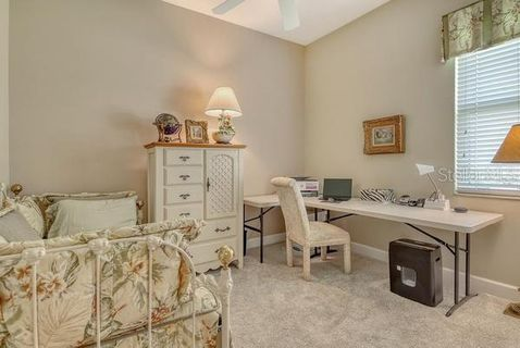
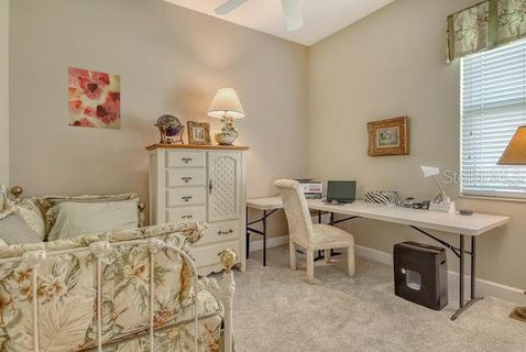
+ wall art (95, 99)
